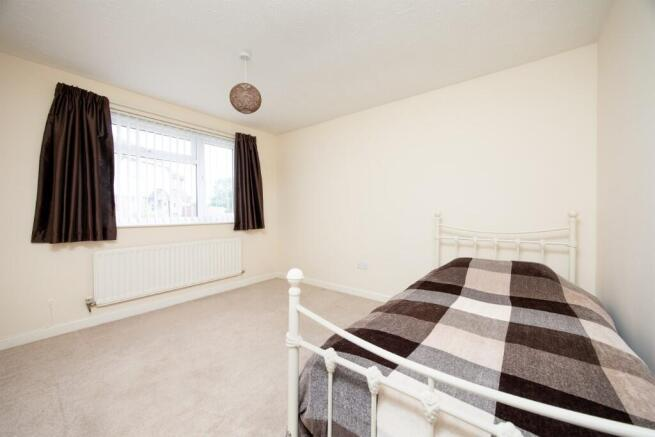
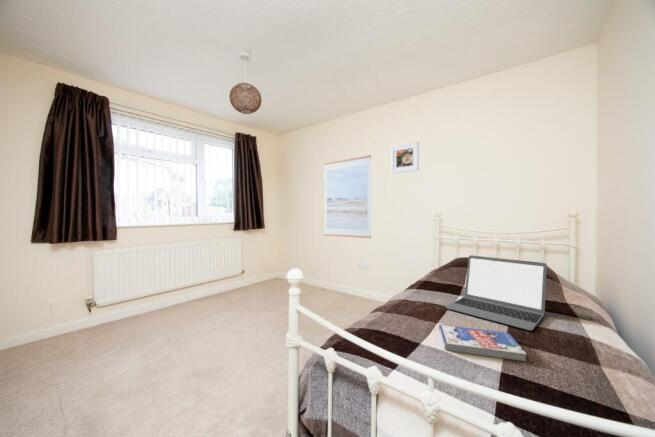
+ book (477, 340)
+ laptop (494, 286)
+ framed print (404, 157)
+ wall art (345, 198)
